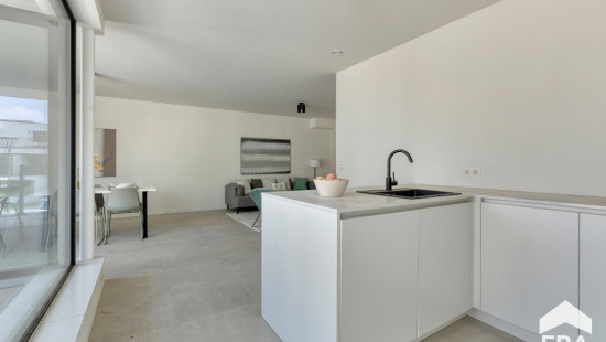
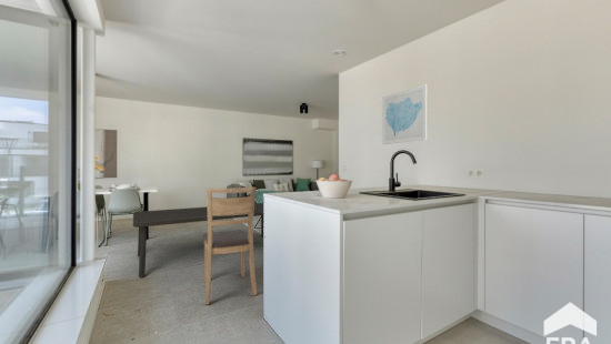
+ wall art (402, 117)
+ chair (228, 236)
+ dining table (216, 219)
